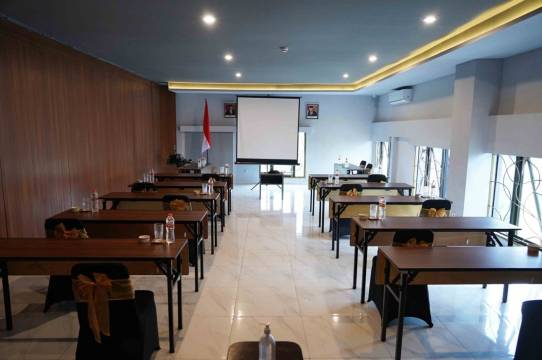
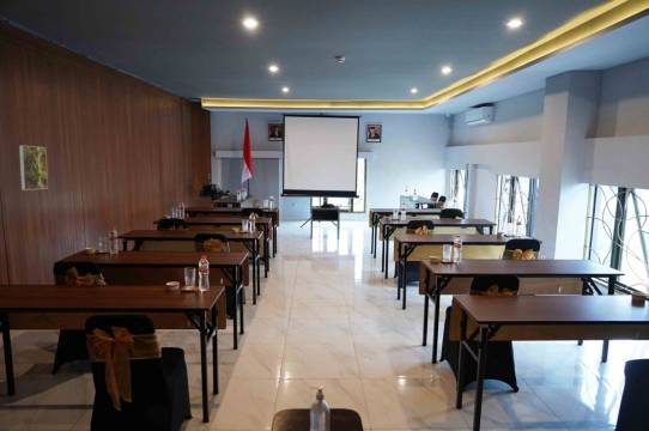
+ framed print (34, 168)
